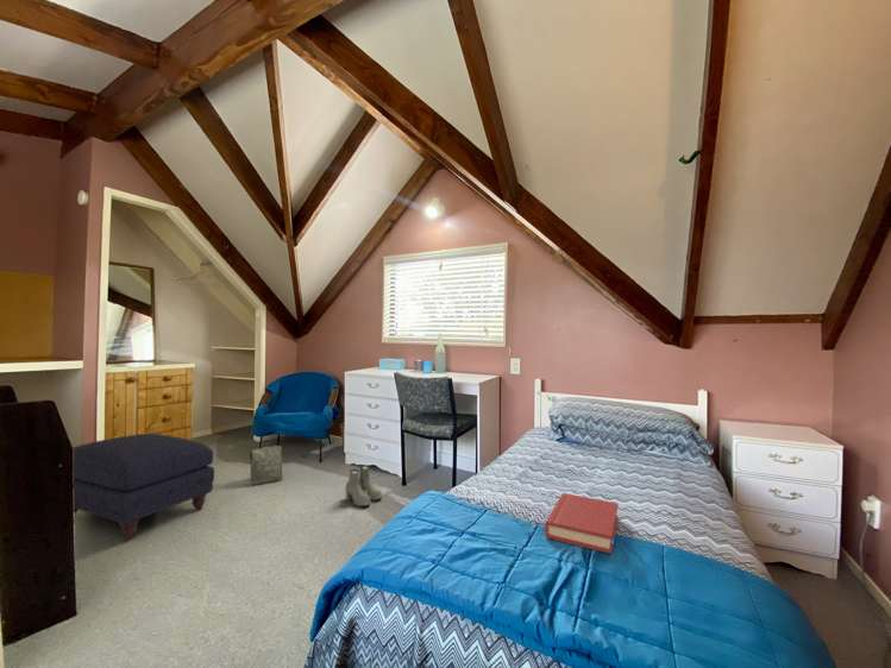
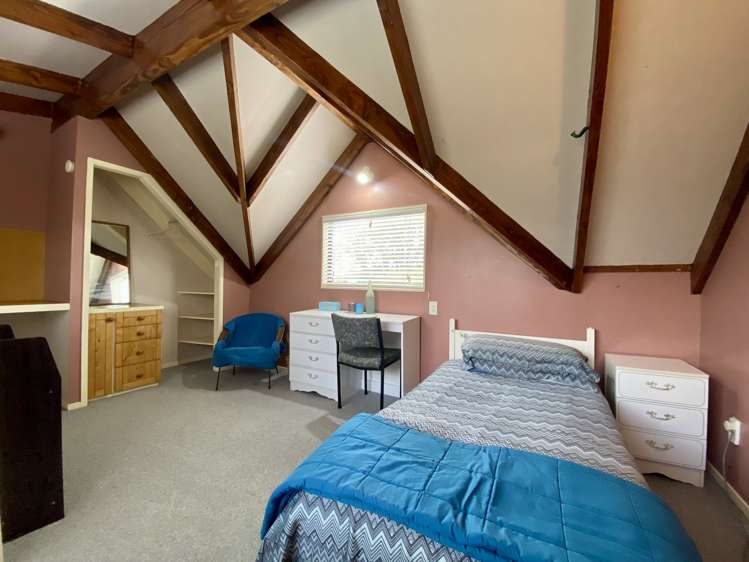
- ottoman (136, 477)
- bag (265, 462)
- boots (363, 484)
- hardback book (583, 519)
